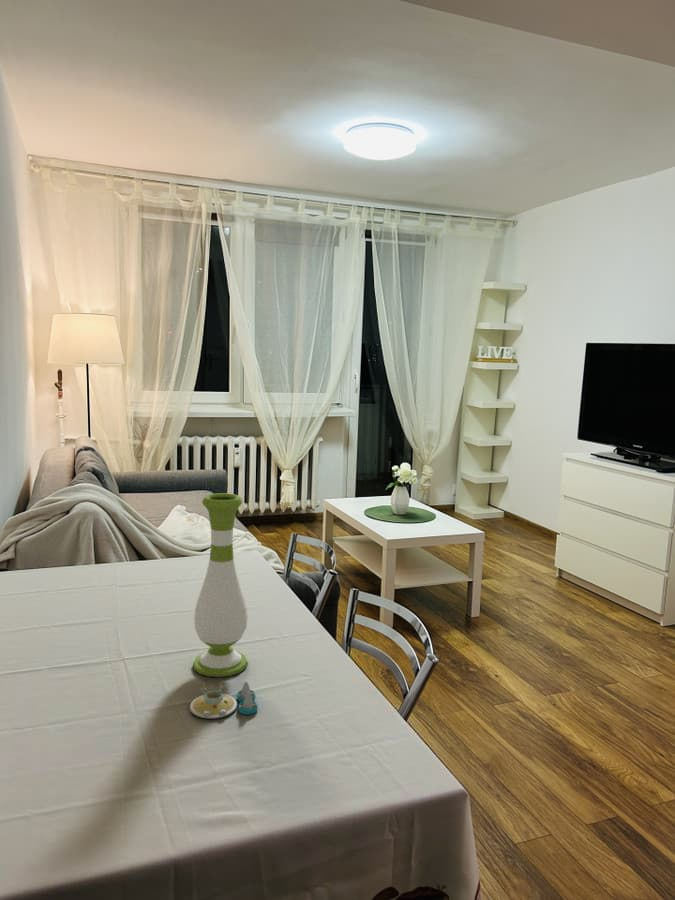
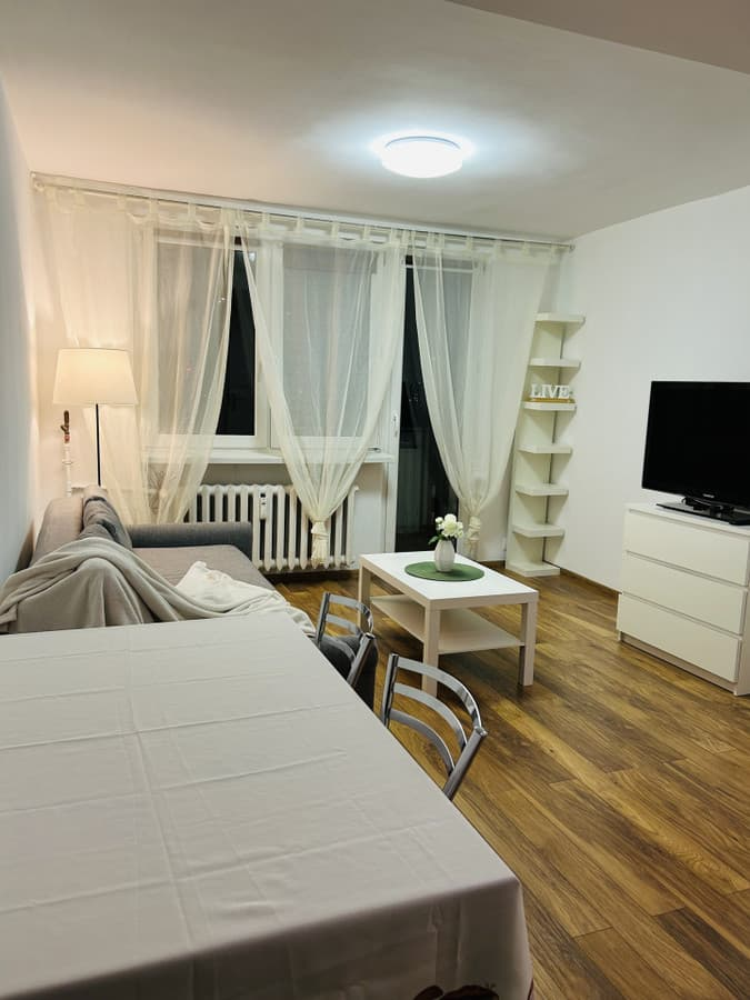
- salt and pepper shaker set (223, 696)
- vase (221, 582)
